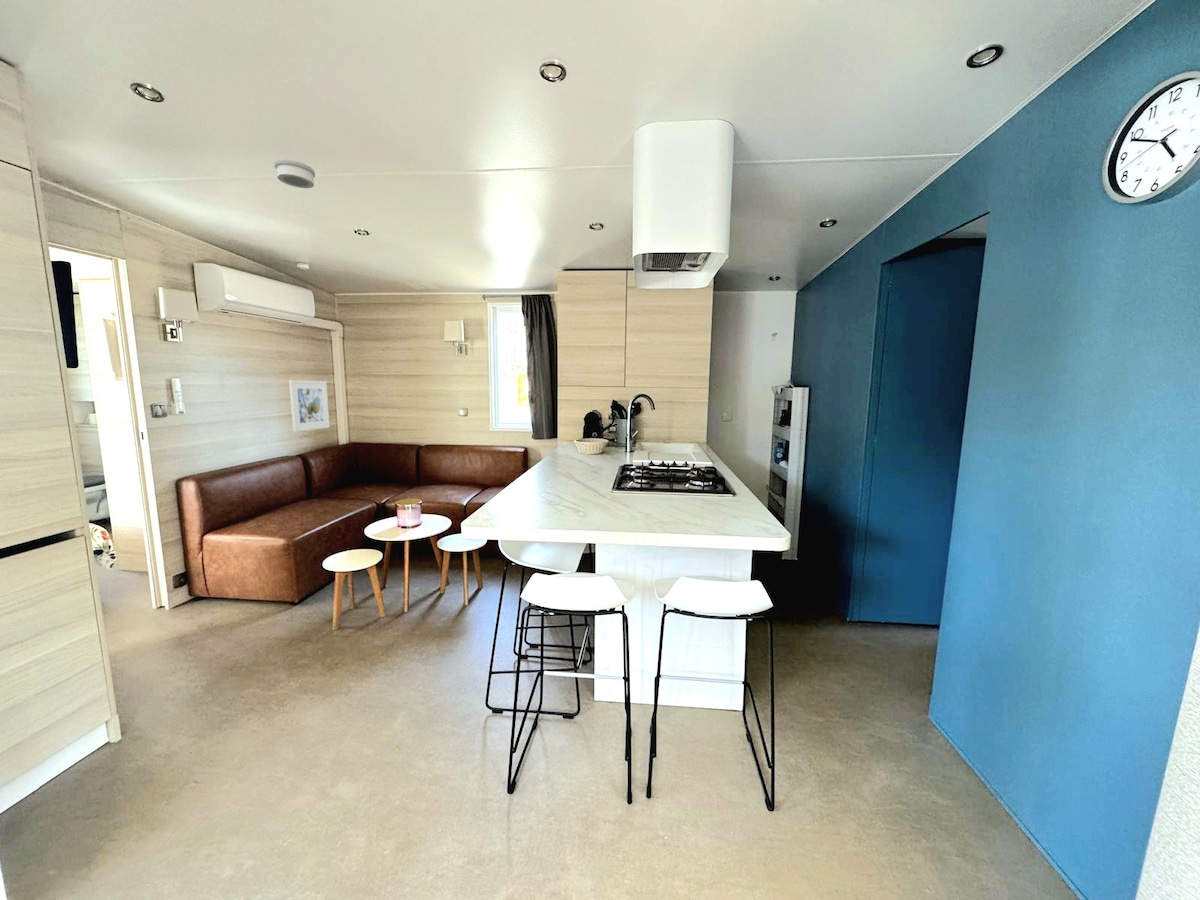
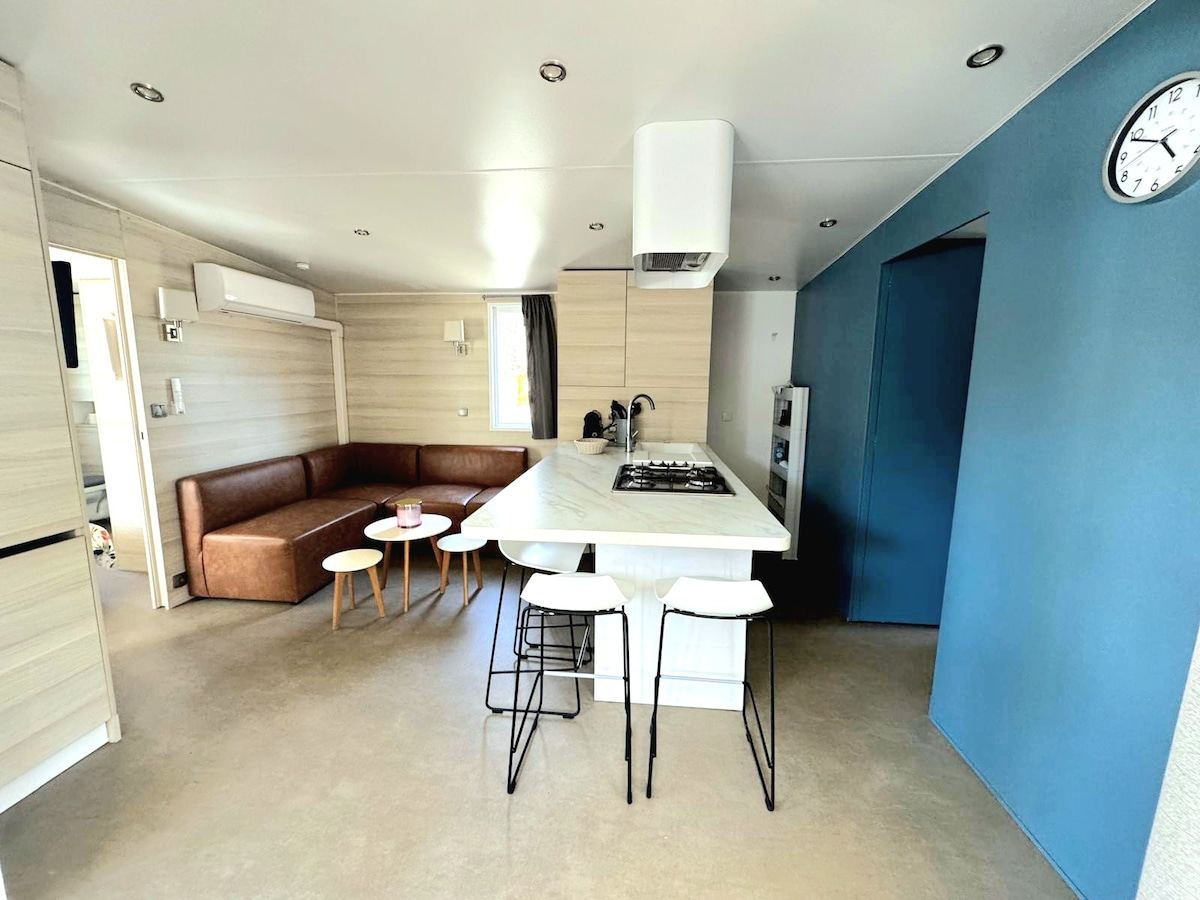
- smoke detector (295, 172)
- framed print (310, 405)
